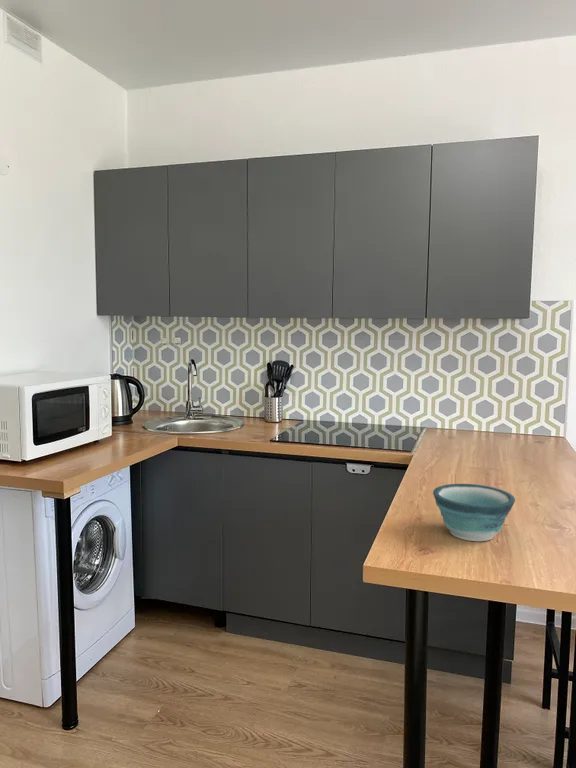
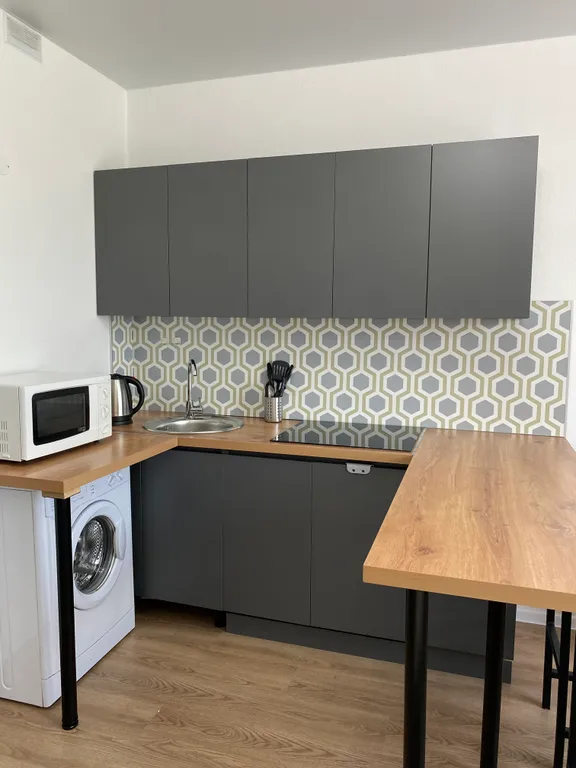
- bowl (472, 513)
